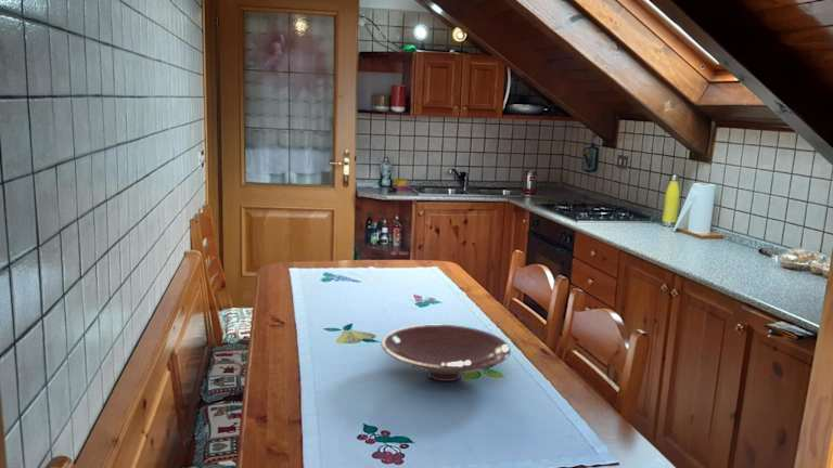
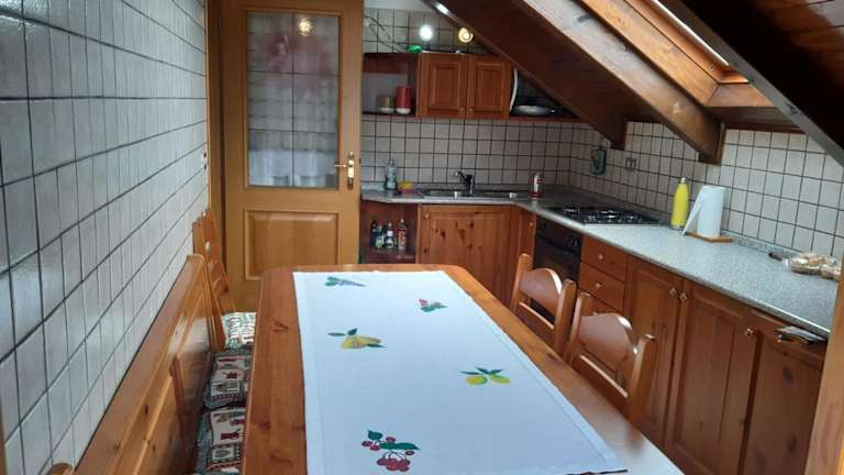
- bowl (445, 360)
